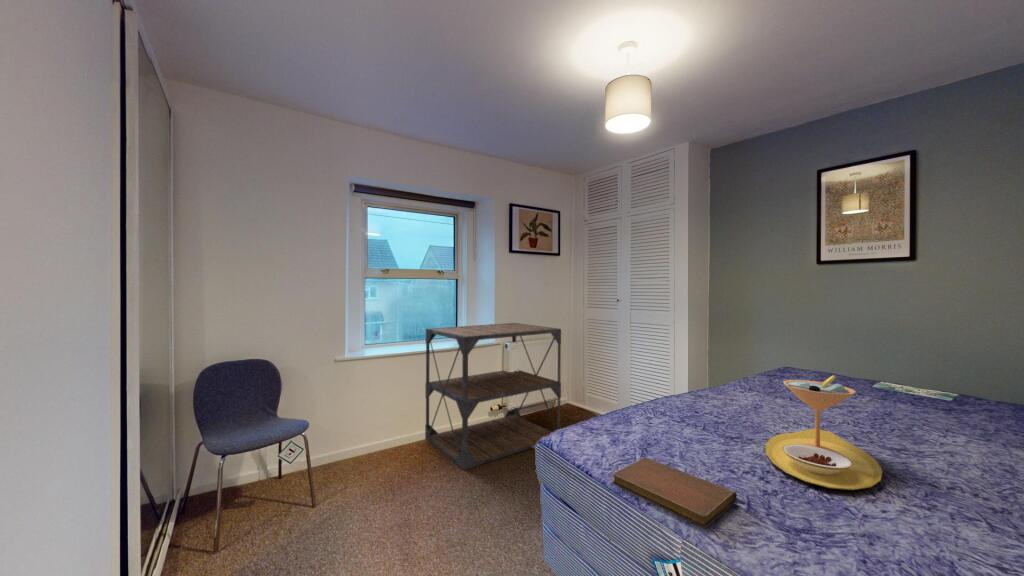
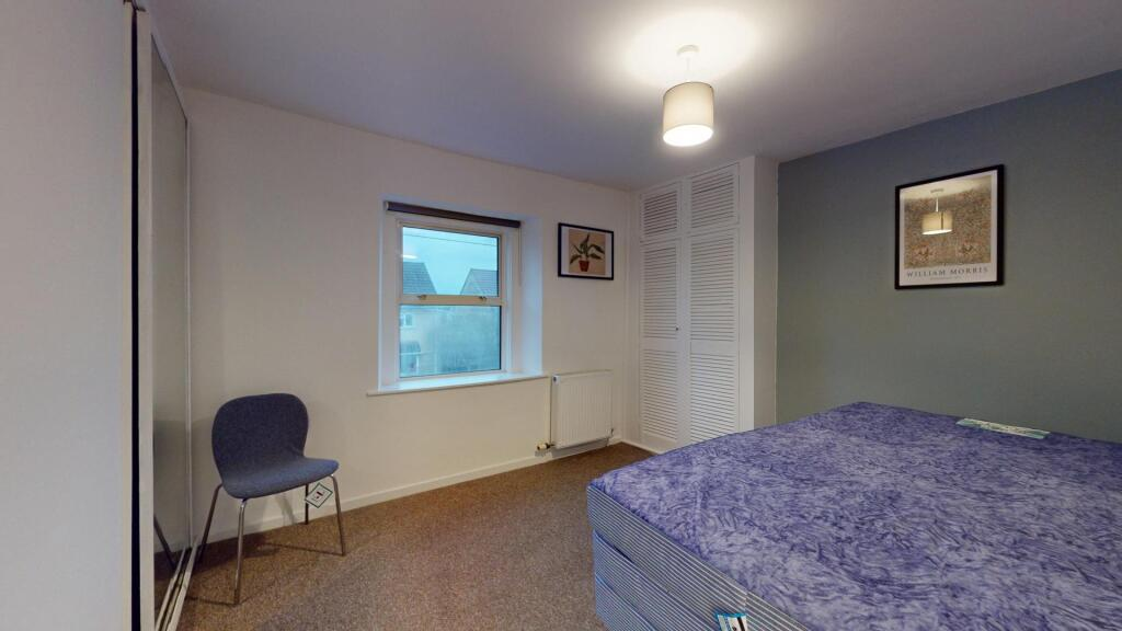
- notebook (671, 487)
- shelving unit (493, 384)
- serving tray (819, 419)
